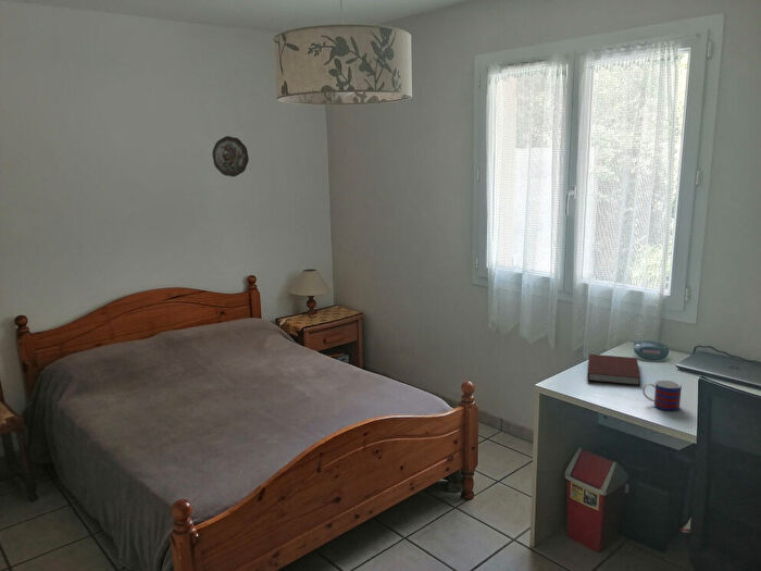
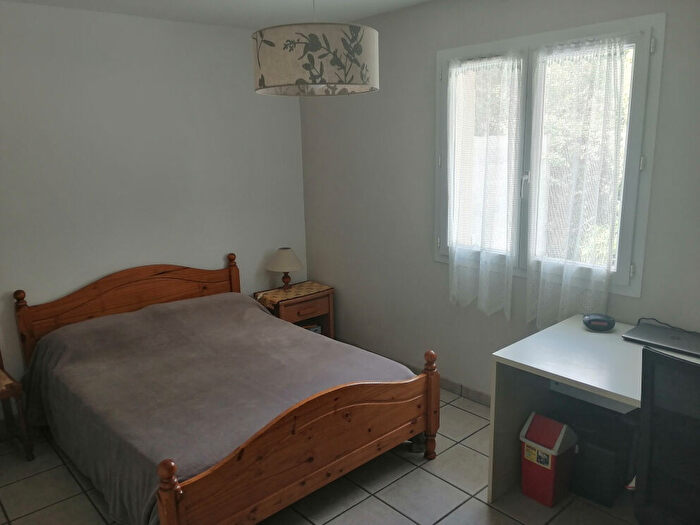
- notebook (612, 369)
- decorative plate (229, 157)
- mug (661, 394)
